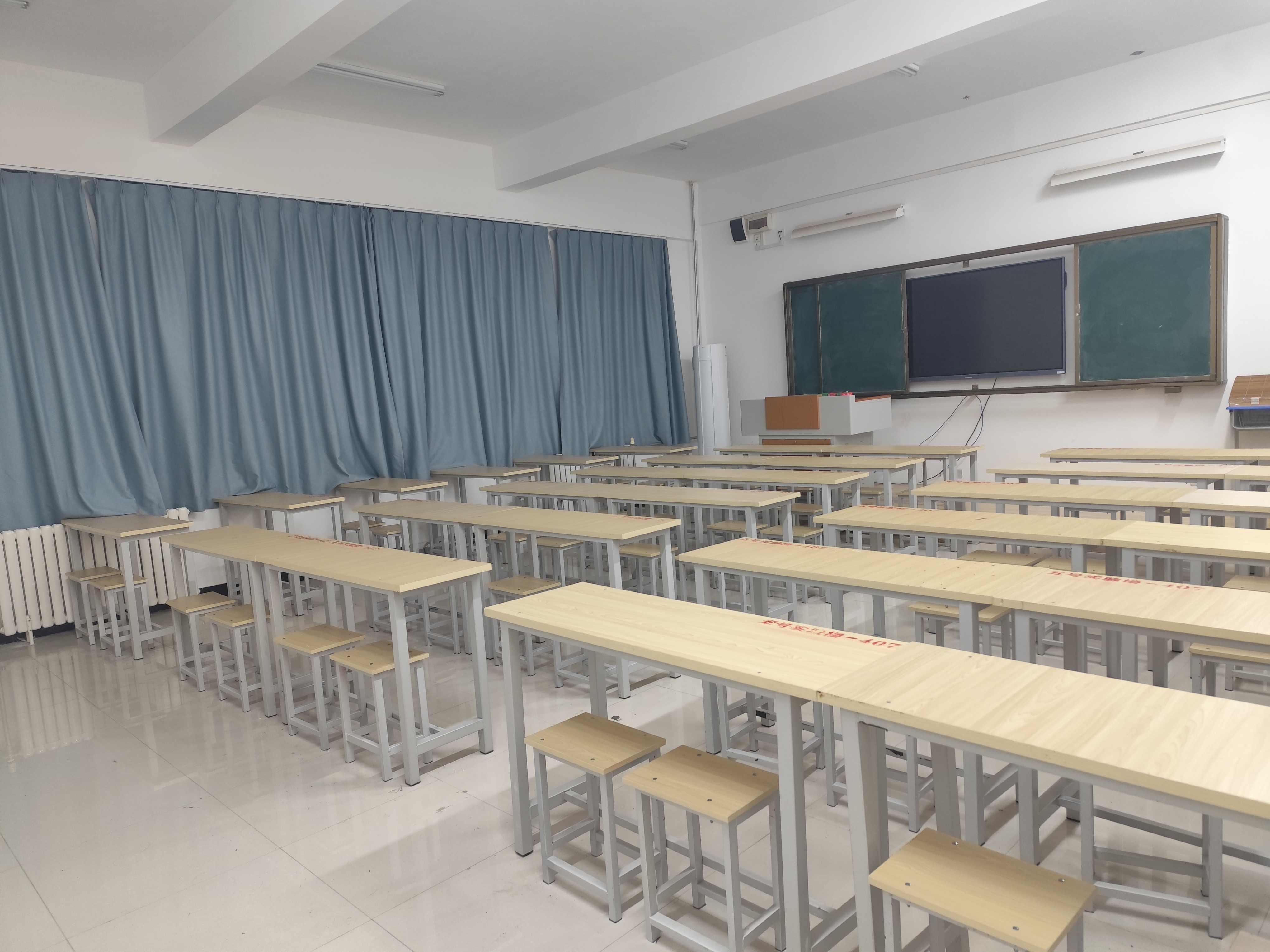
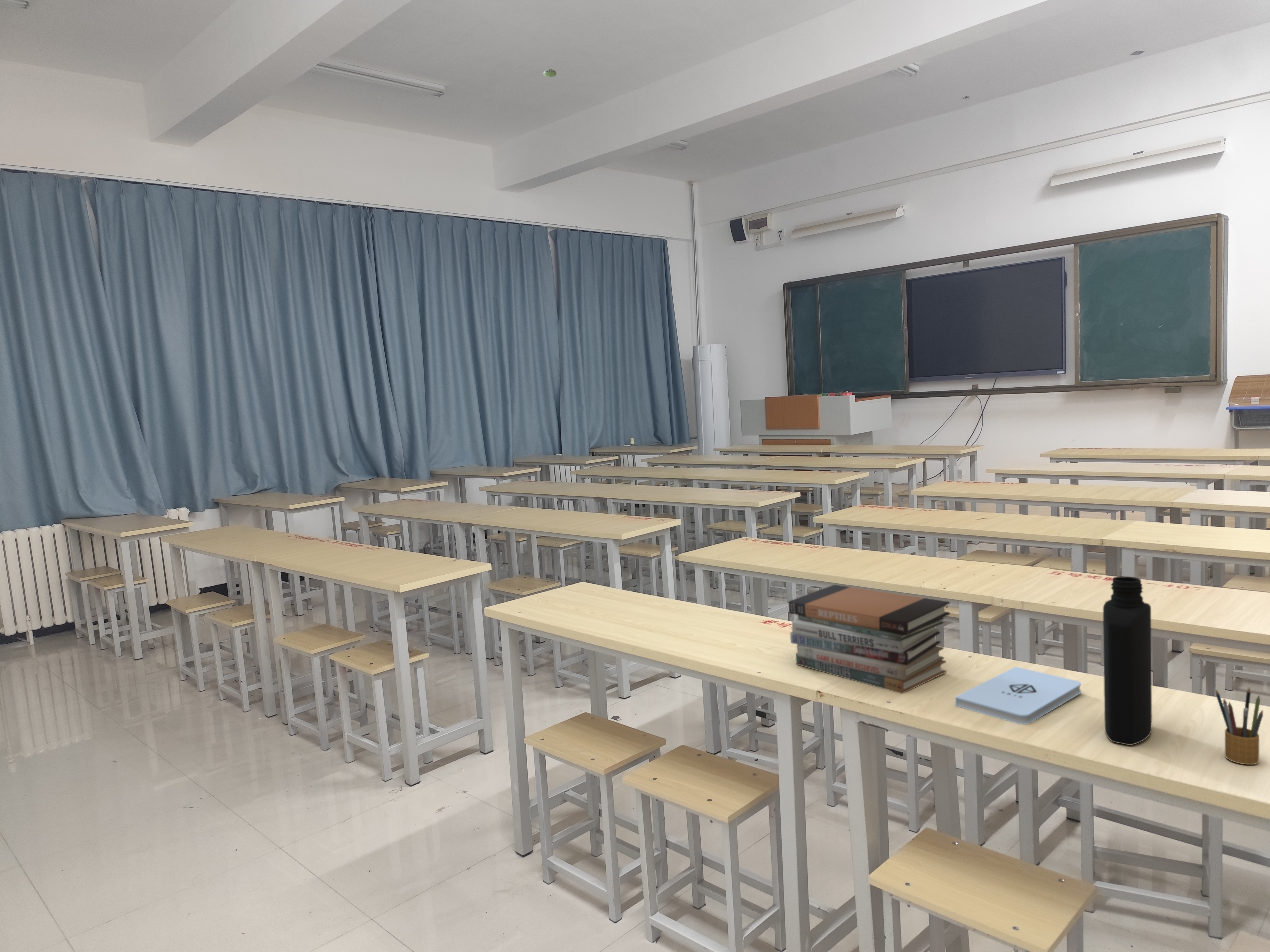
+ book stack (866, 634)
+ bottle (1127, 656)
+ smoke detector (550, 73)
+ pencil box (1243, 725)
+ notepad (1020, 694)
